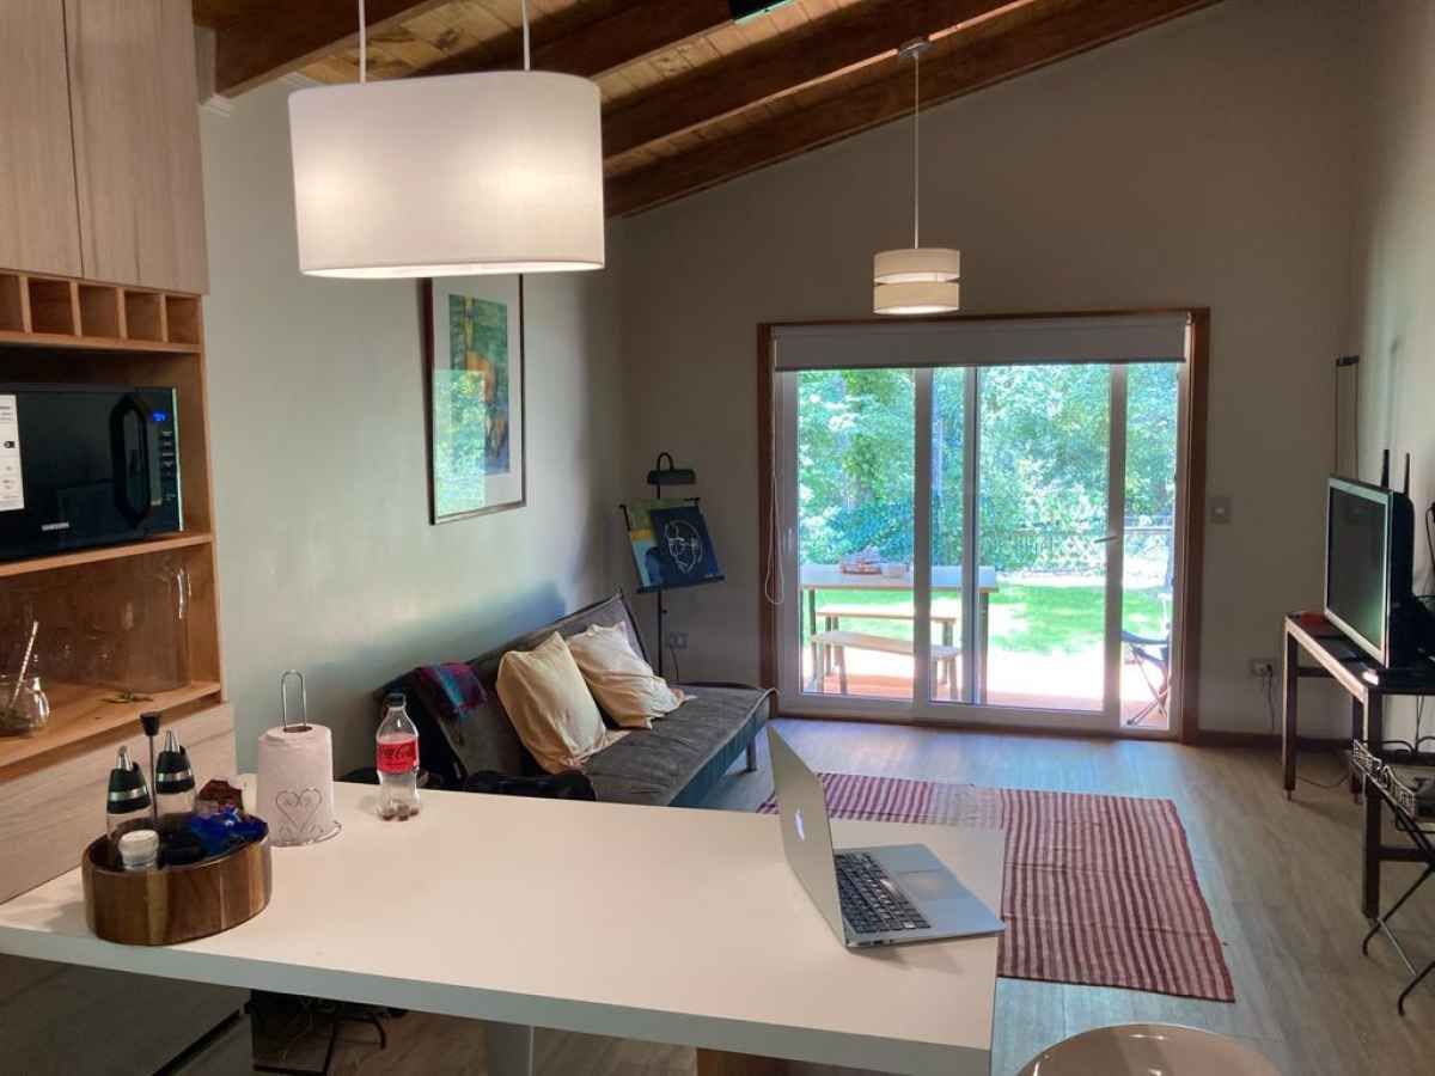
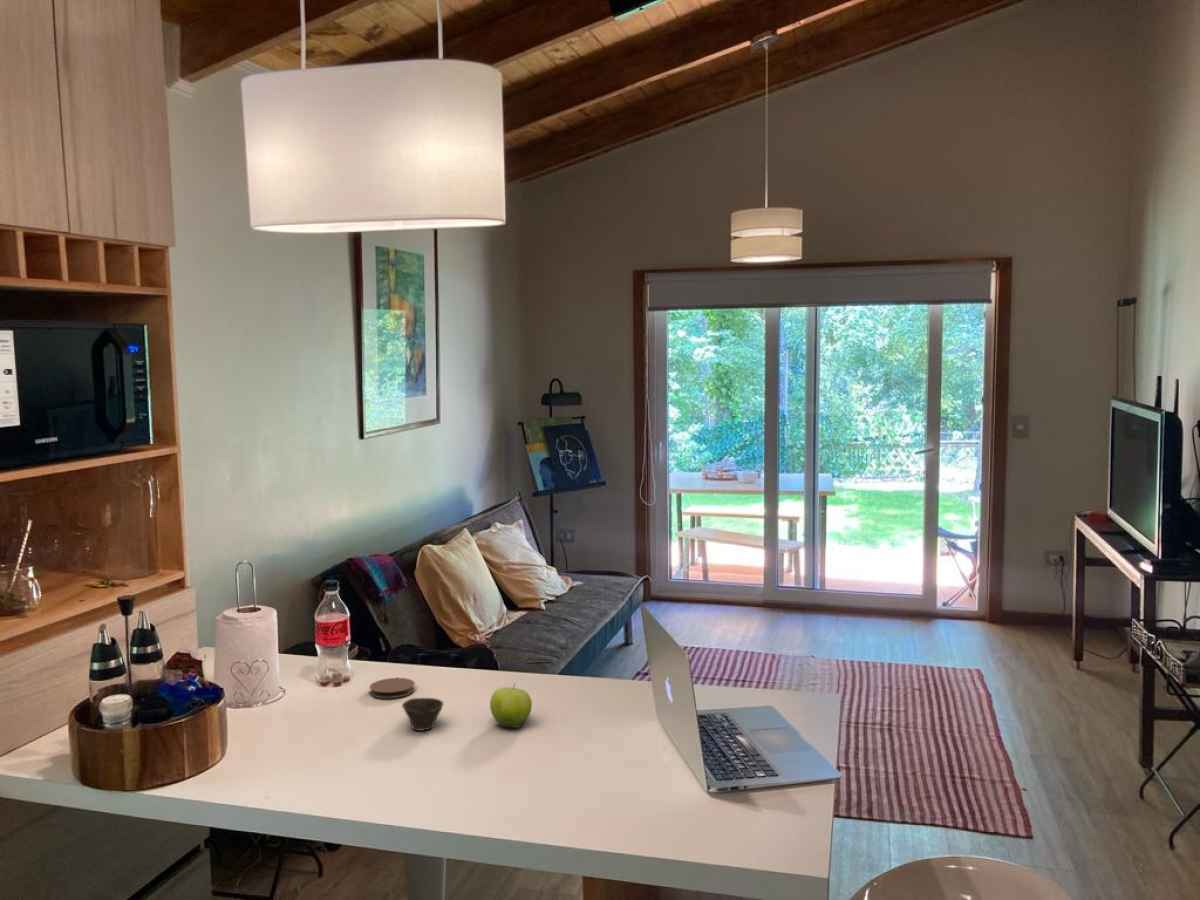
+ coaster (392, 687)
+ fruit (511, 705)
+ cup (422, 714)
